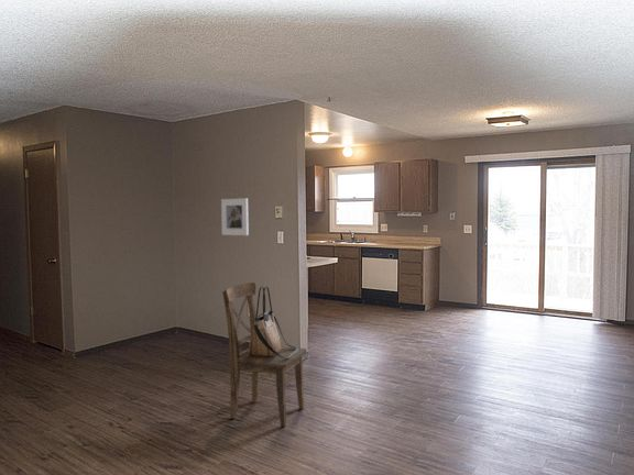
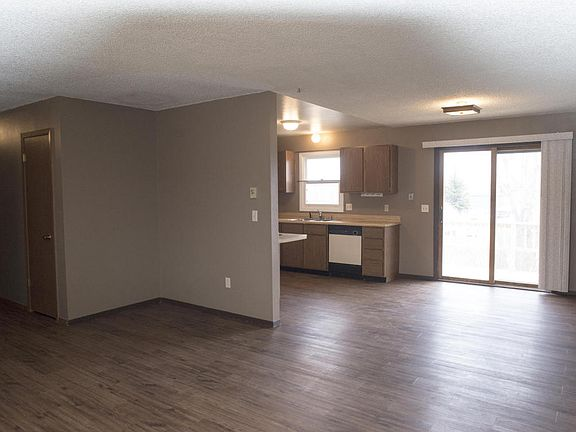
- tote bag (271, 320)
- dining chair (264, 356)
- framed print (234, 217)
